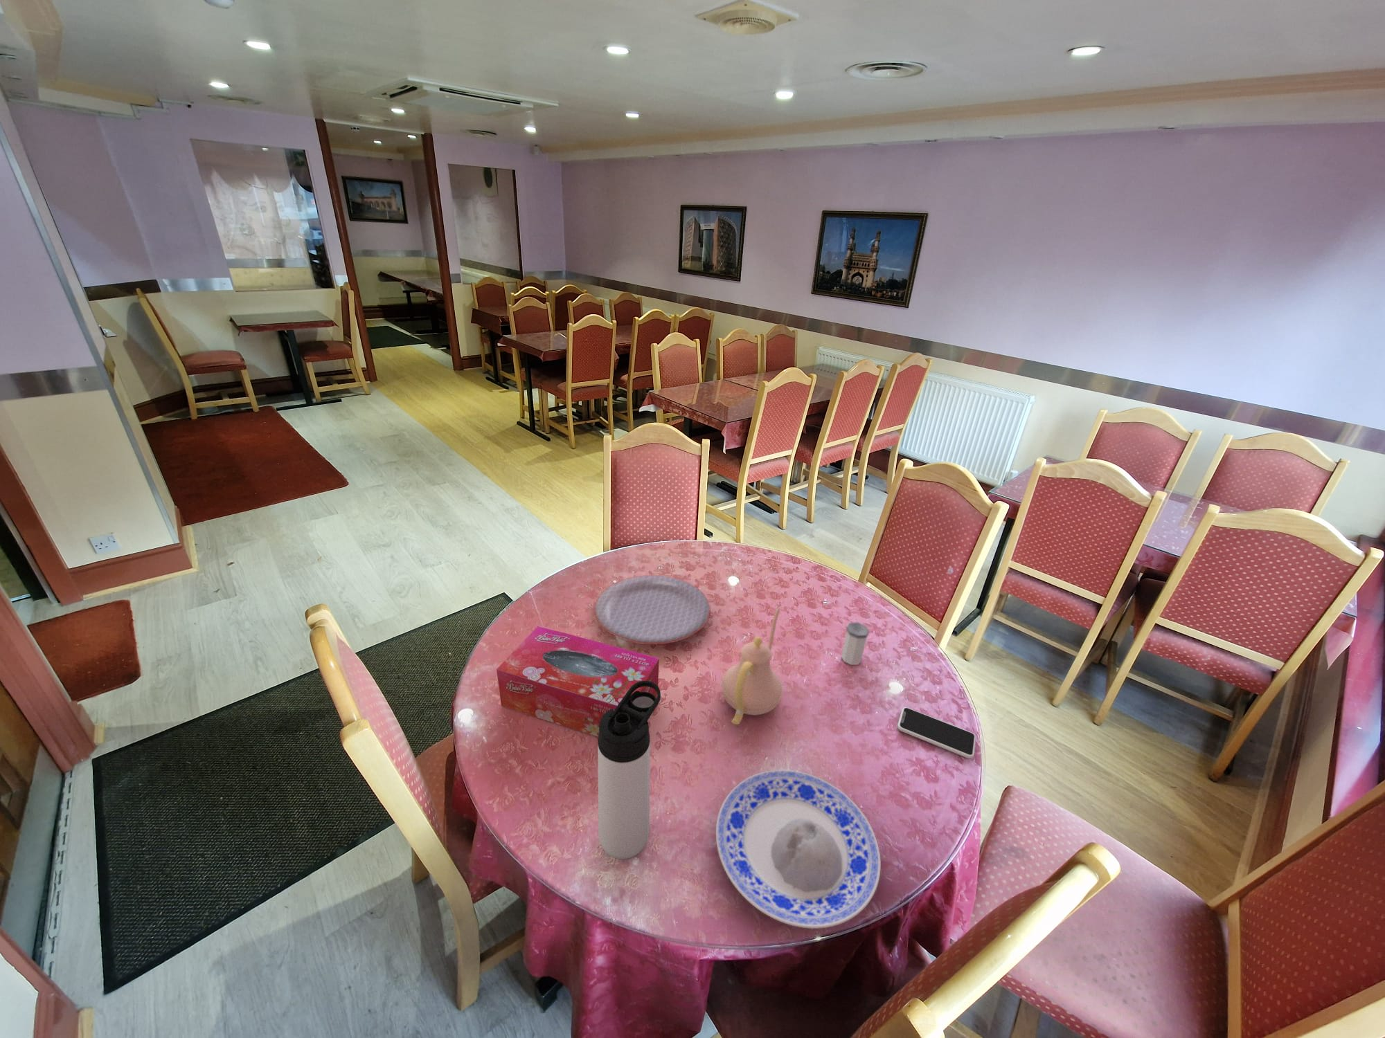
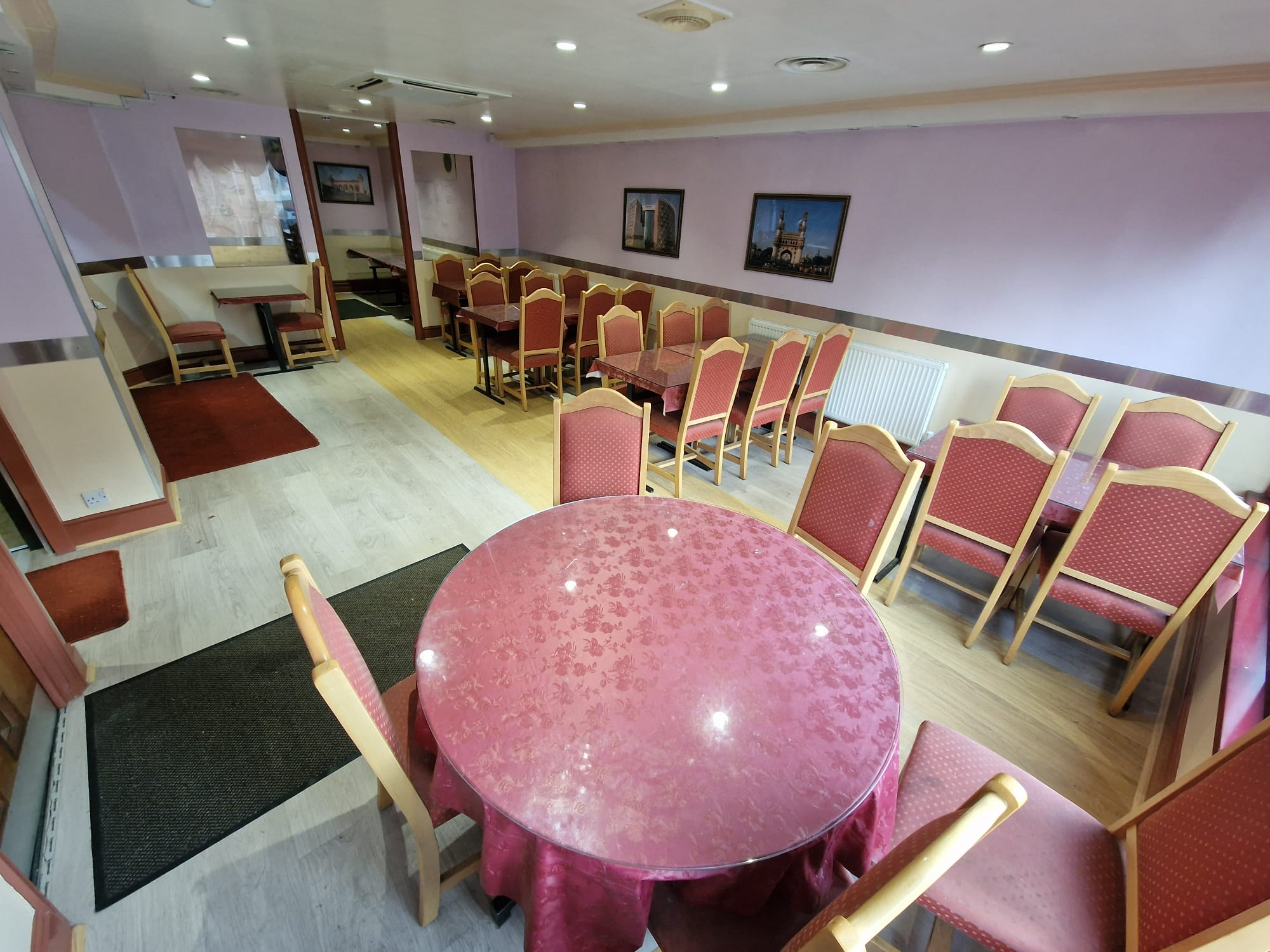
- plate (796, 838)
- smartphone (937, 732)
- plate (652, 609)
- teapot (758, 662)
- thermos bottle (630, 772)
- tissue box (580, 681)
- salt shaker (855, 643)
